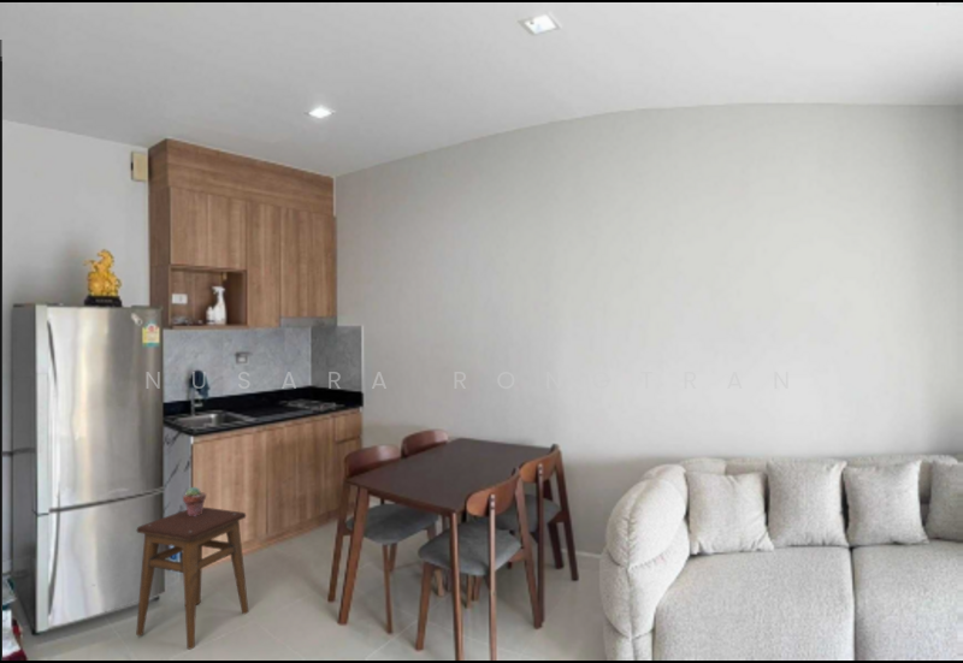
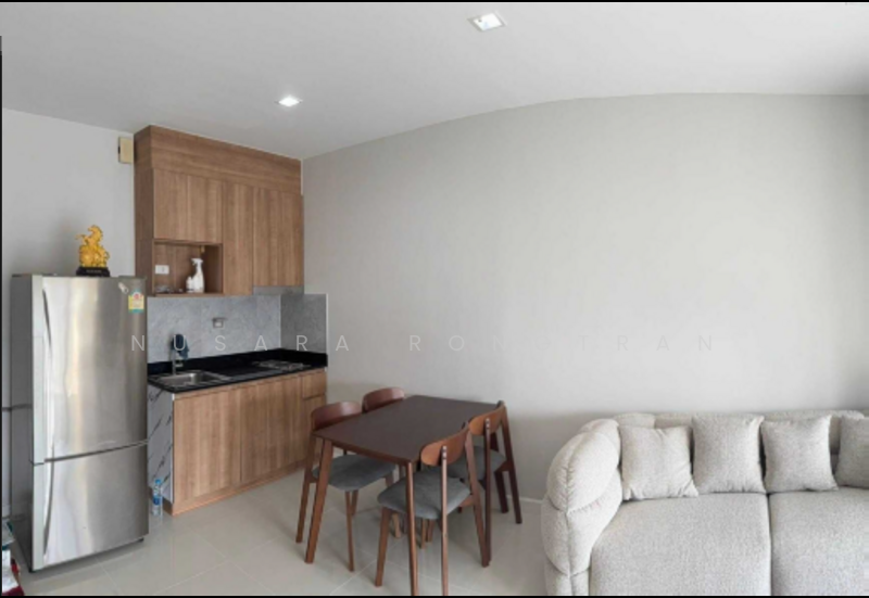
- potted succulent (194, 499)
- stool (193, 570)
